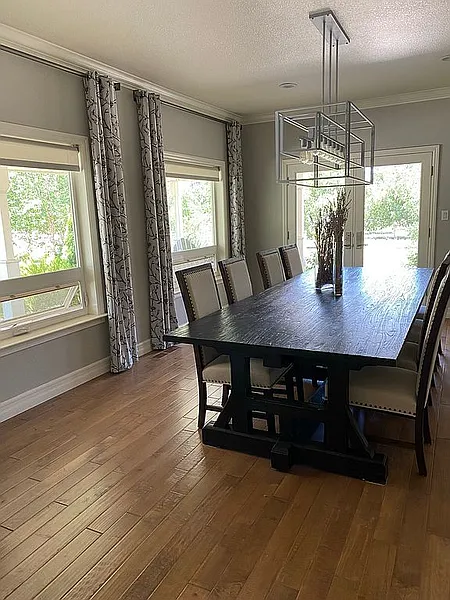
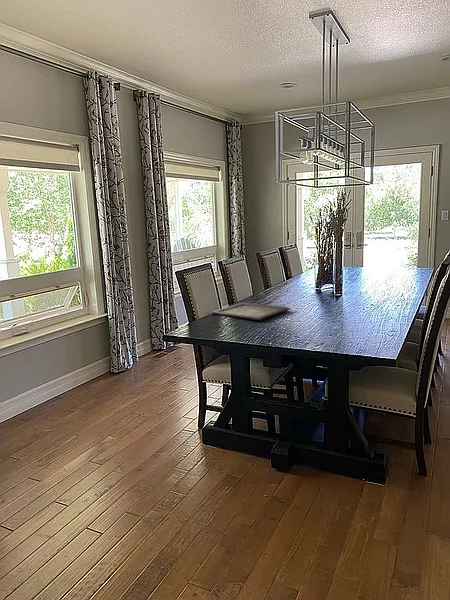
+ icon panel (250, 310)
